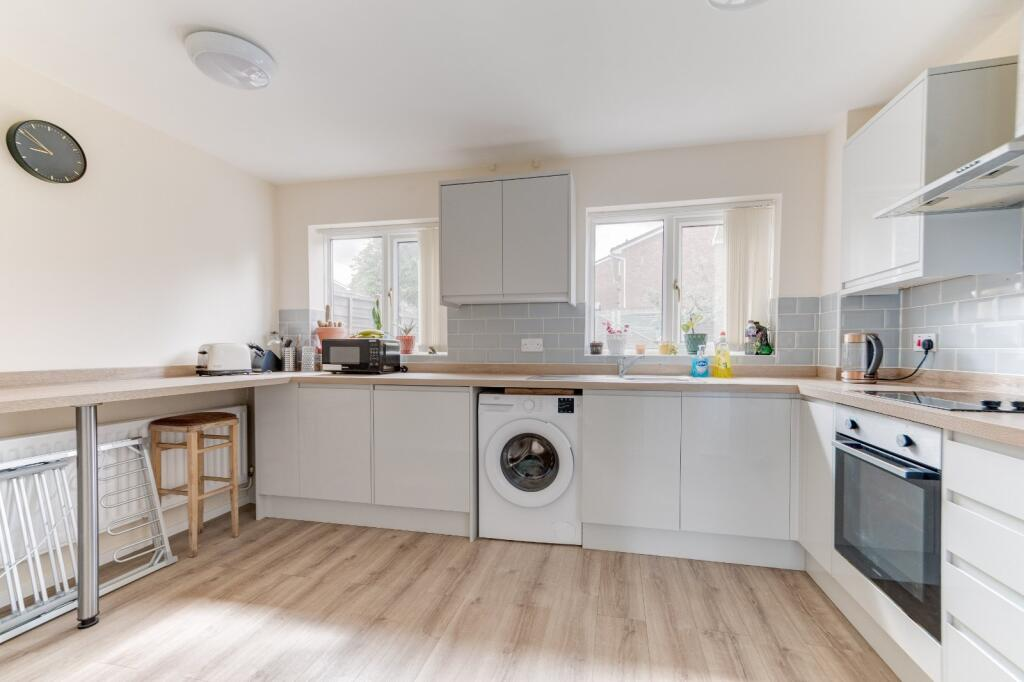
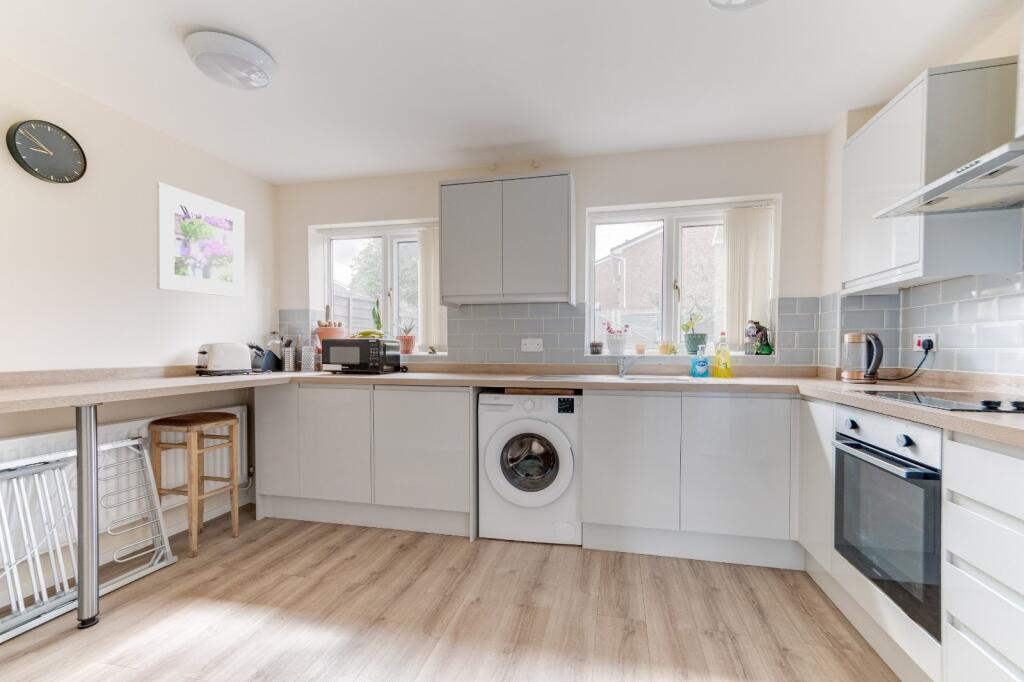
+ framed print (205, 245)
